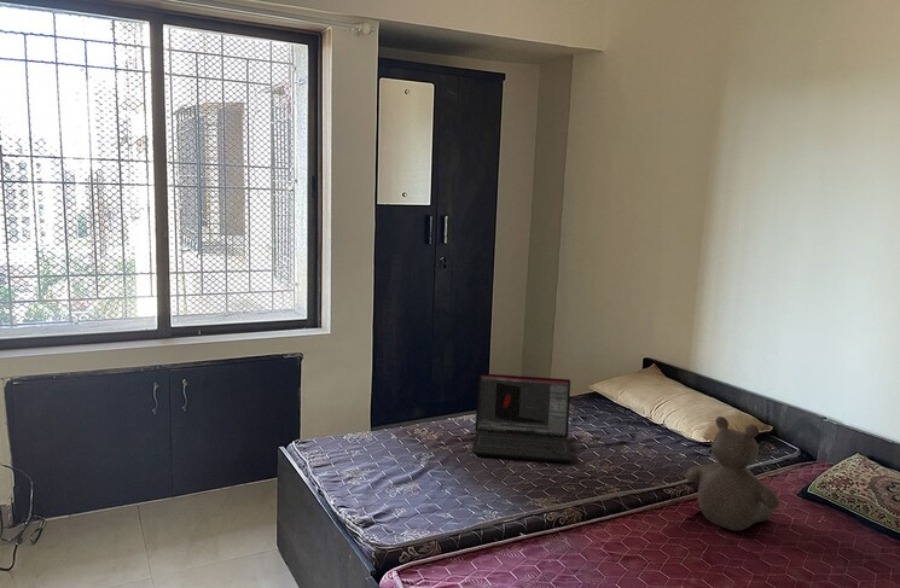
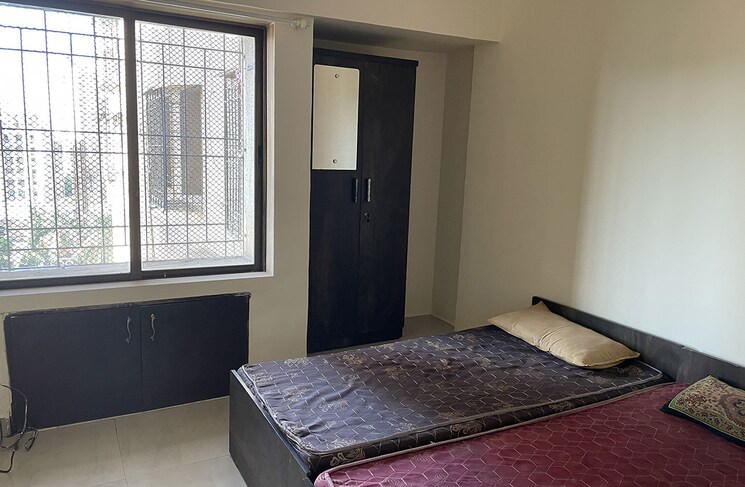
- laptop (522, 415)
- teddy bear (737, 470)
